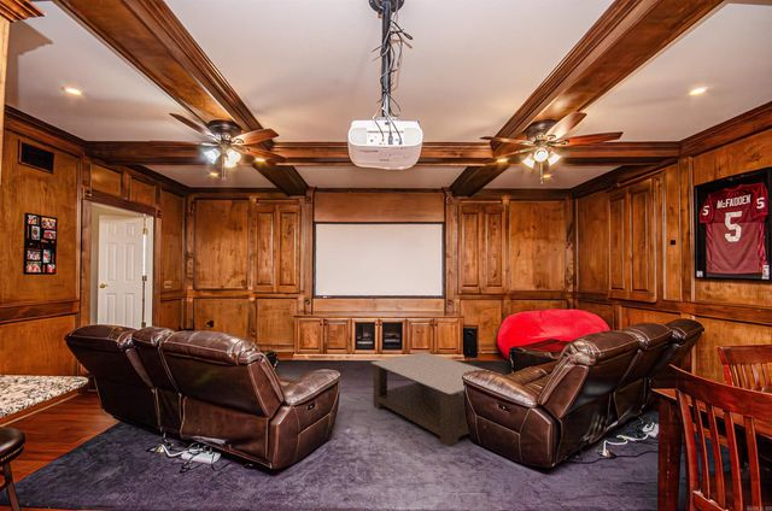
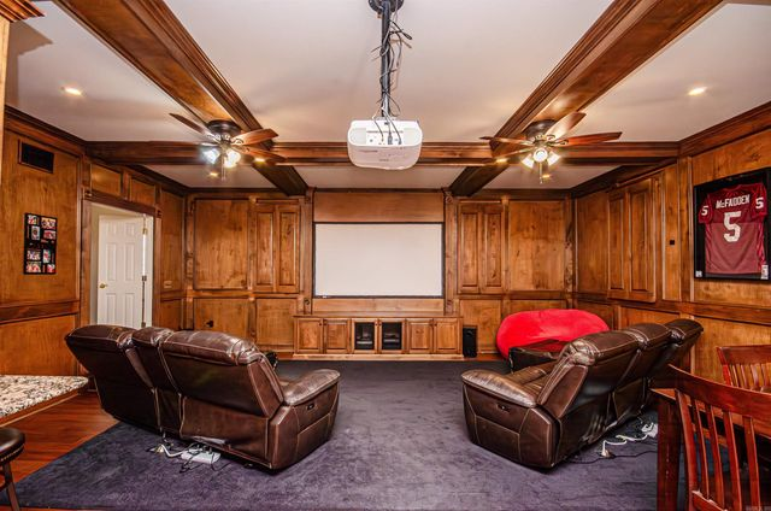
- coffee table (434, 392)
